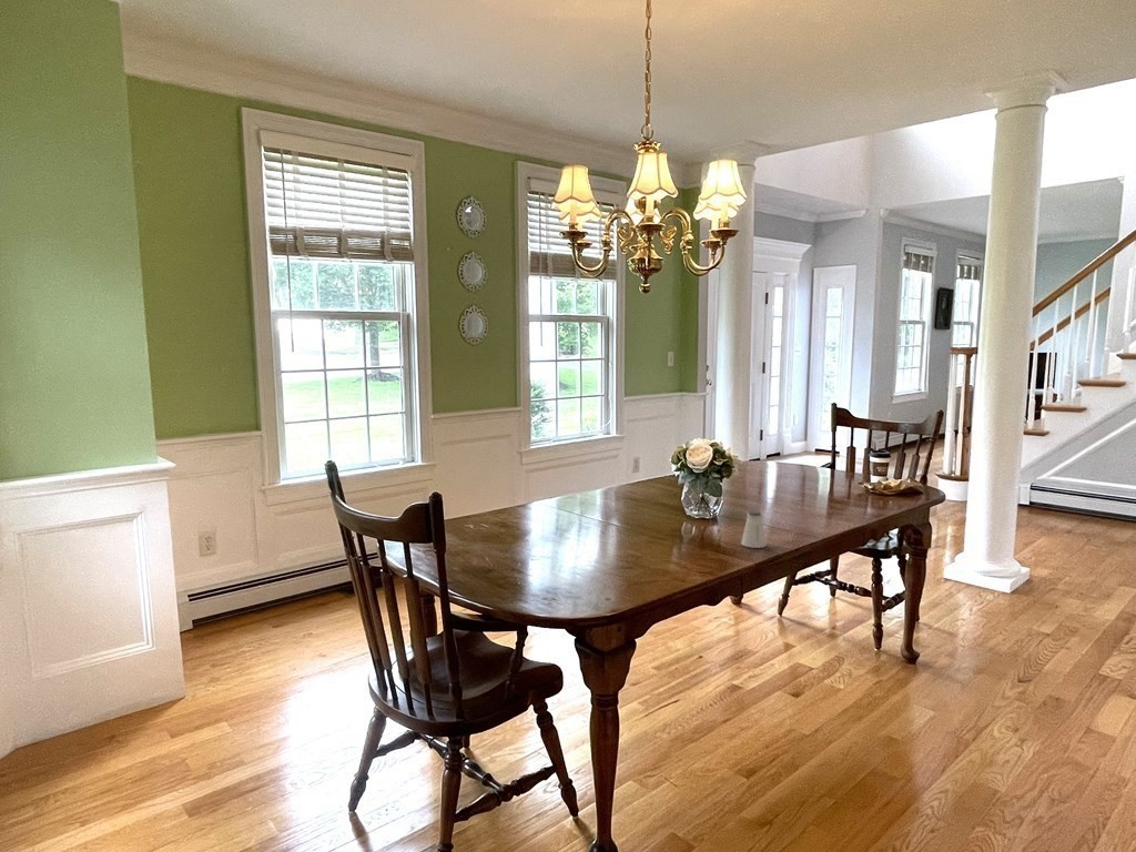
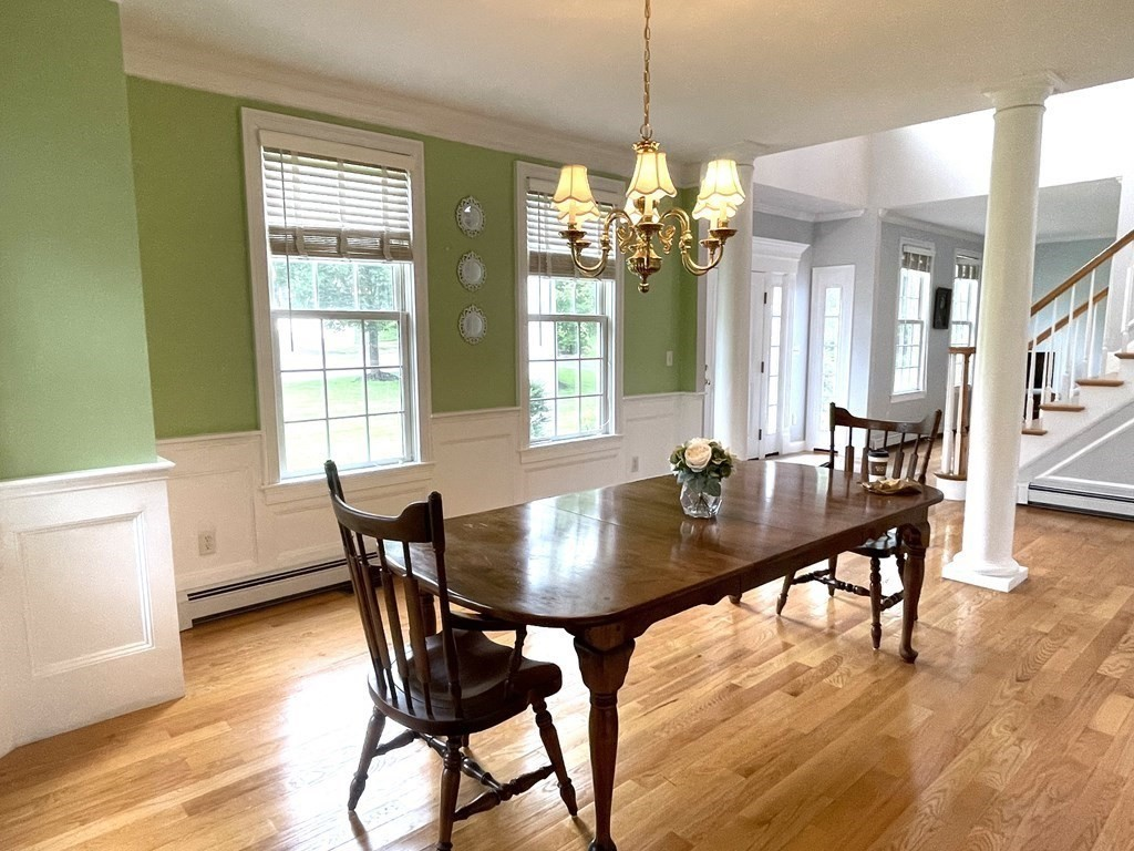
- saltshaker (753, 528)
